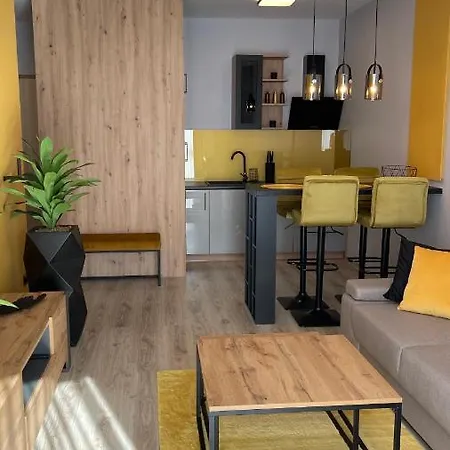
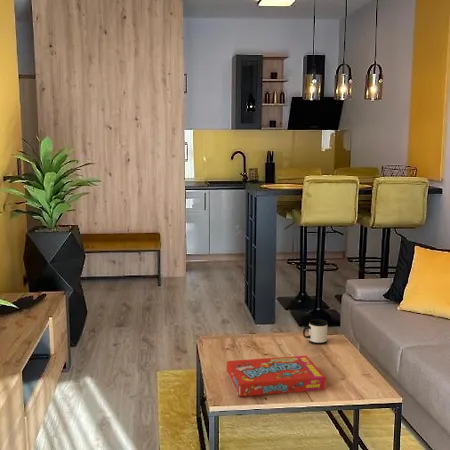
+ snack box (274, 374)
+ mug (314, 331)
